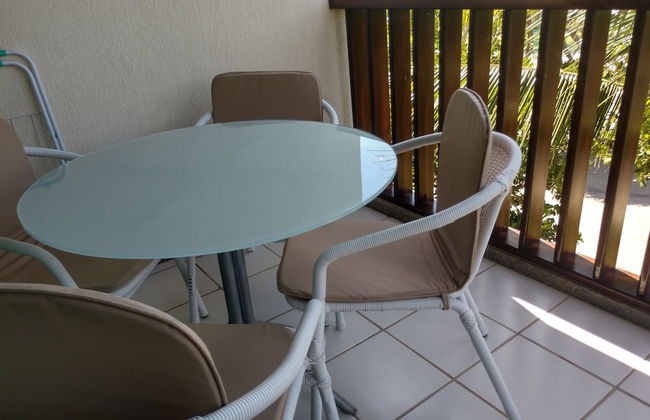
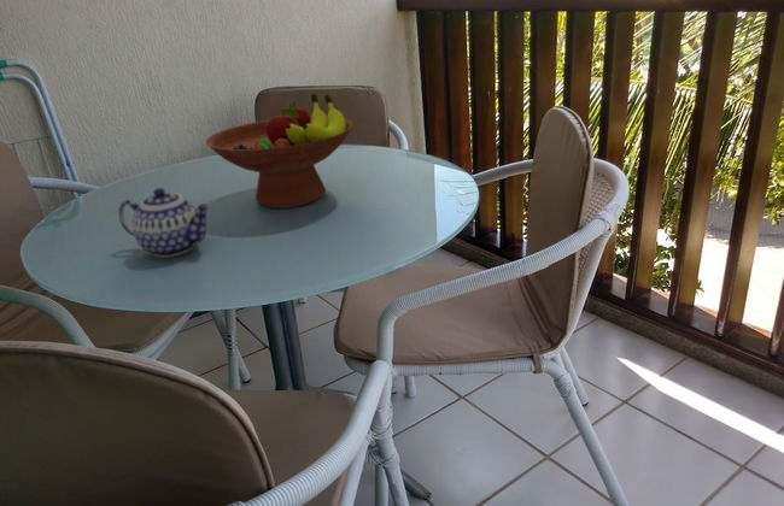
+ teapot (165, 219)
+ fruit bowl (283, 152)
